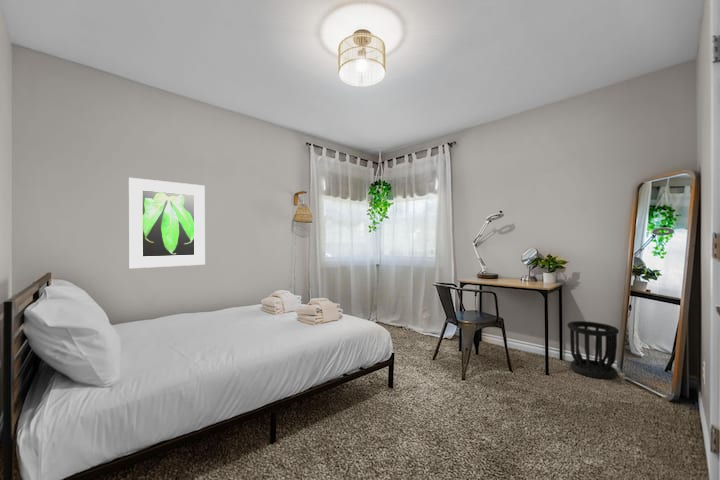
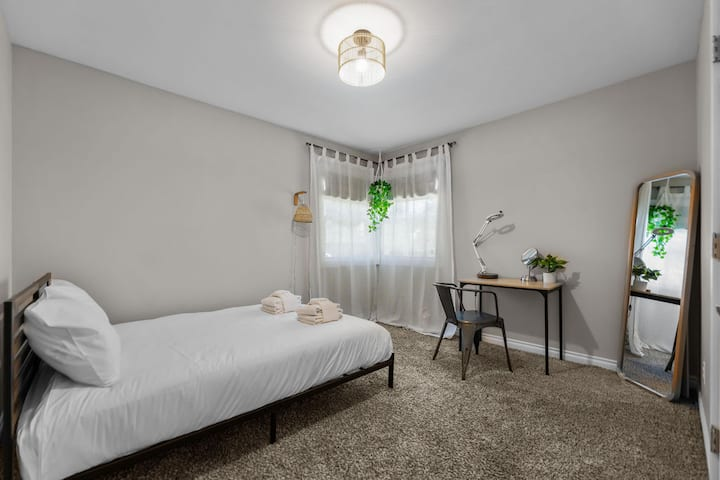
- wastebasket (595, 348)
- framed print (169, 224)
